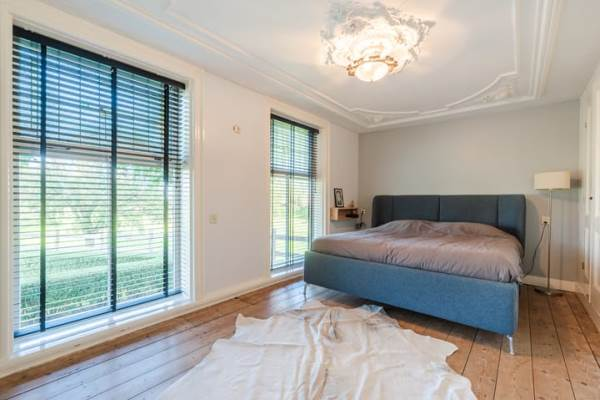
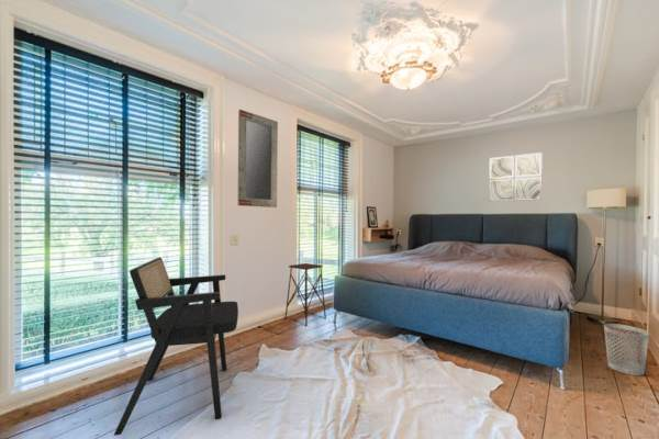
+ home mirror (258, 160)
+ wall art (513, 177)
+ side table (305, 292)
+ armchair (181, 328)
+ wastebasket (625, 349)
